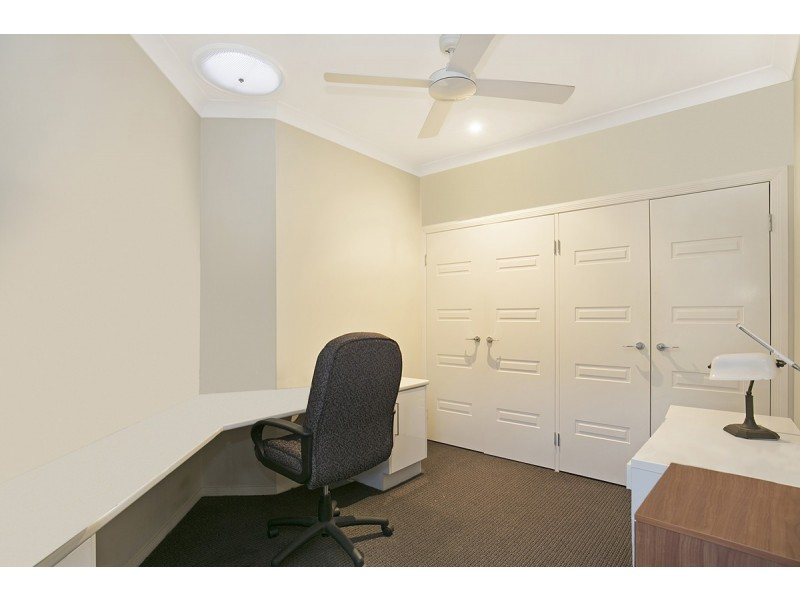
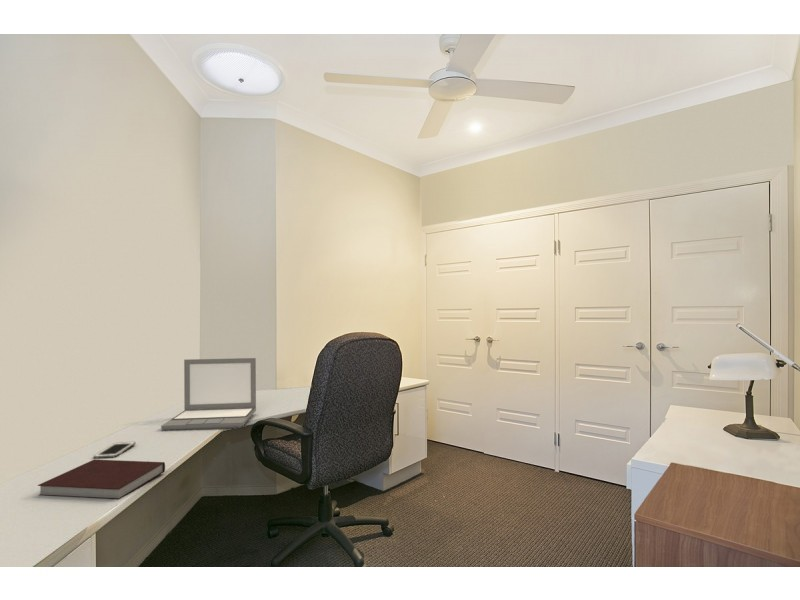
+ cell phone (115, 449)
+ laptop (212, 391)
+ notebook (105, 477)
